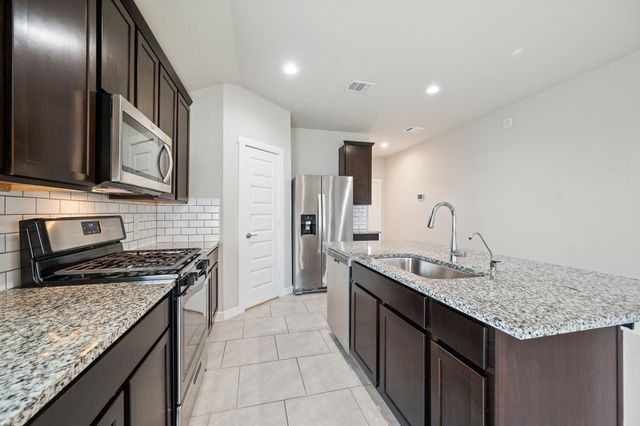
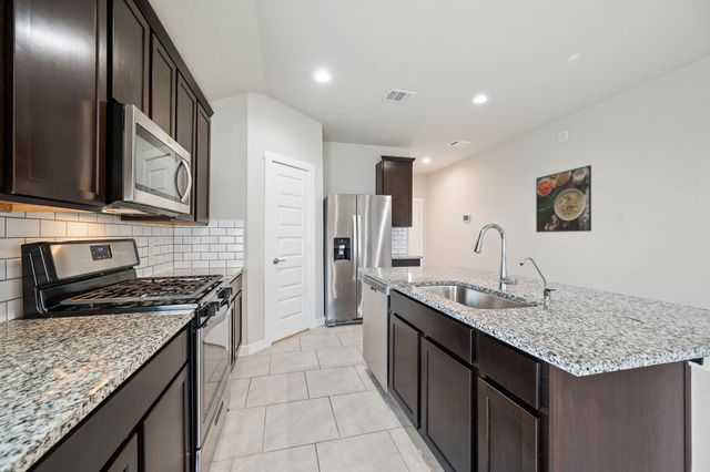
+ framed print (560, 202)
